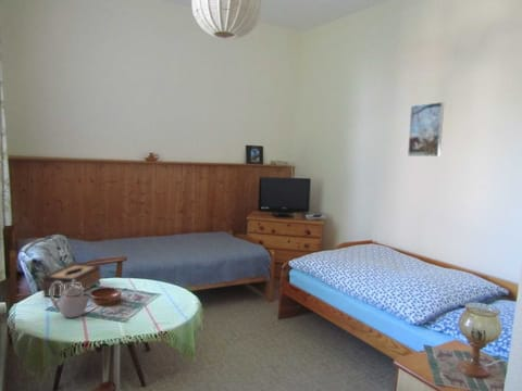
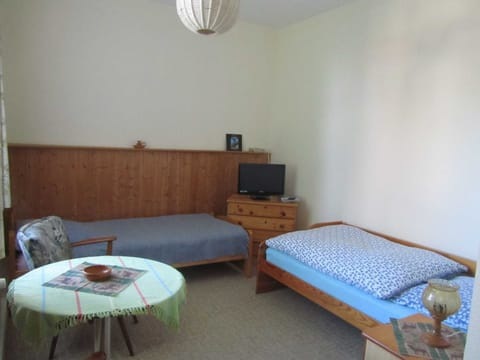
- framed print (425, 130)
- tissue box (72, 279)
- teapot (71, 298)
